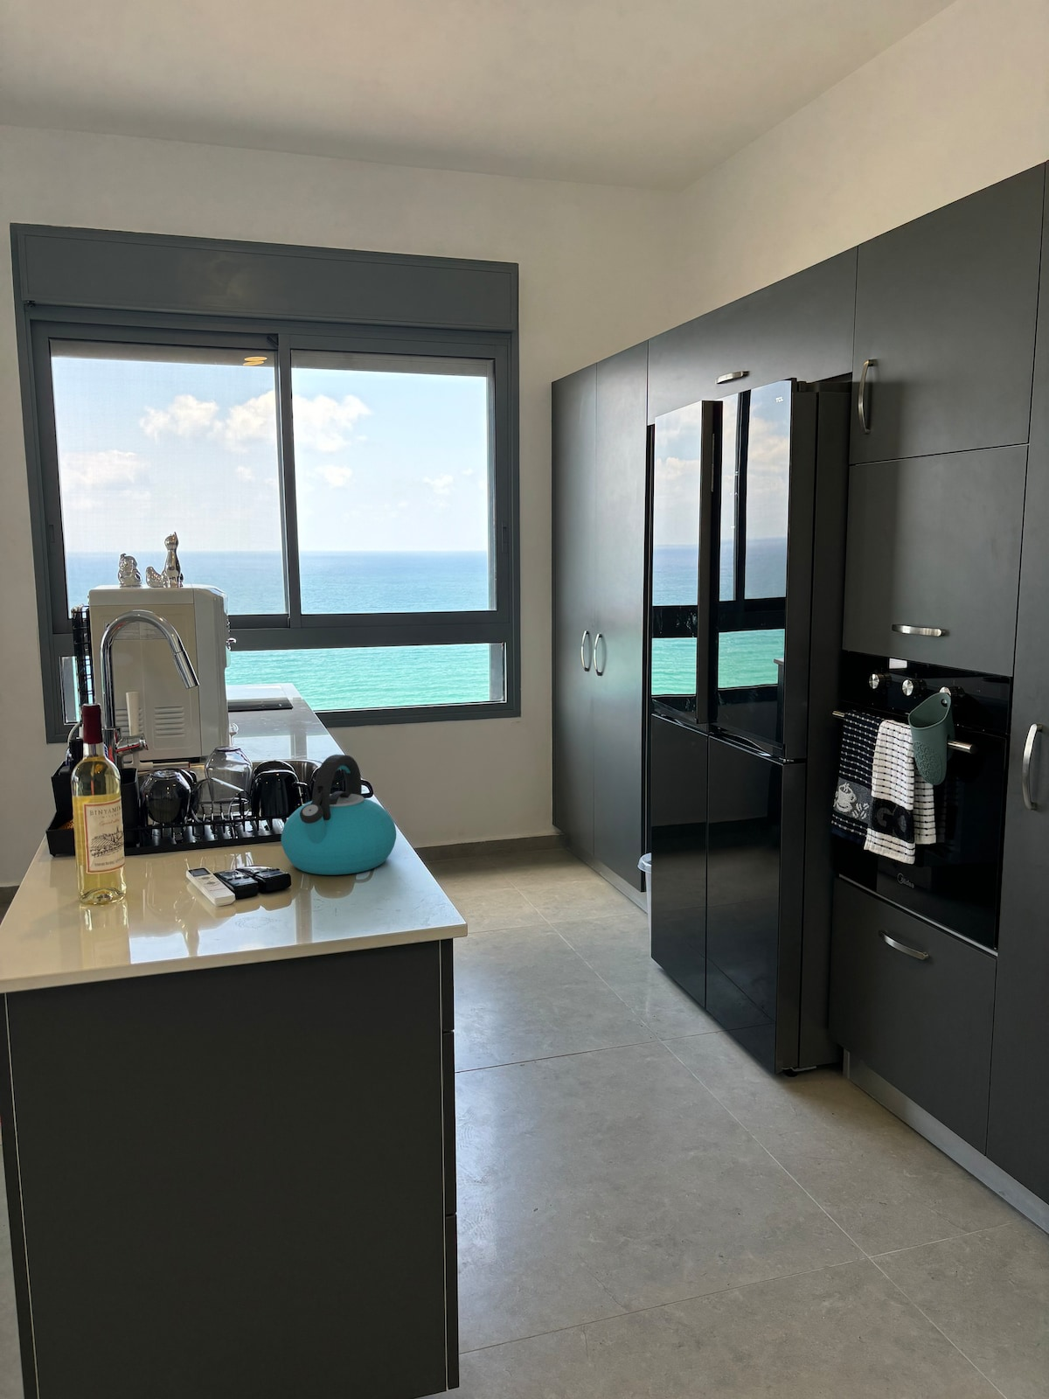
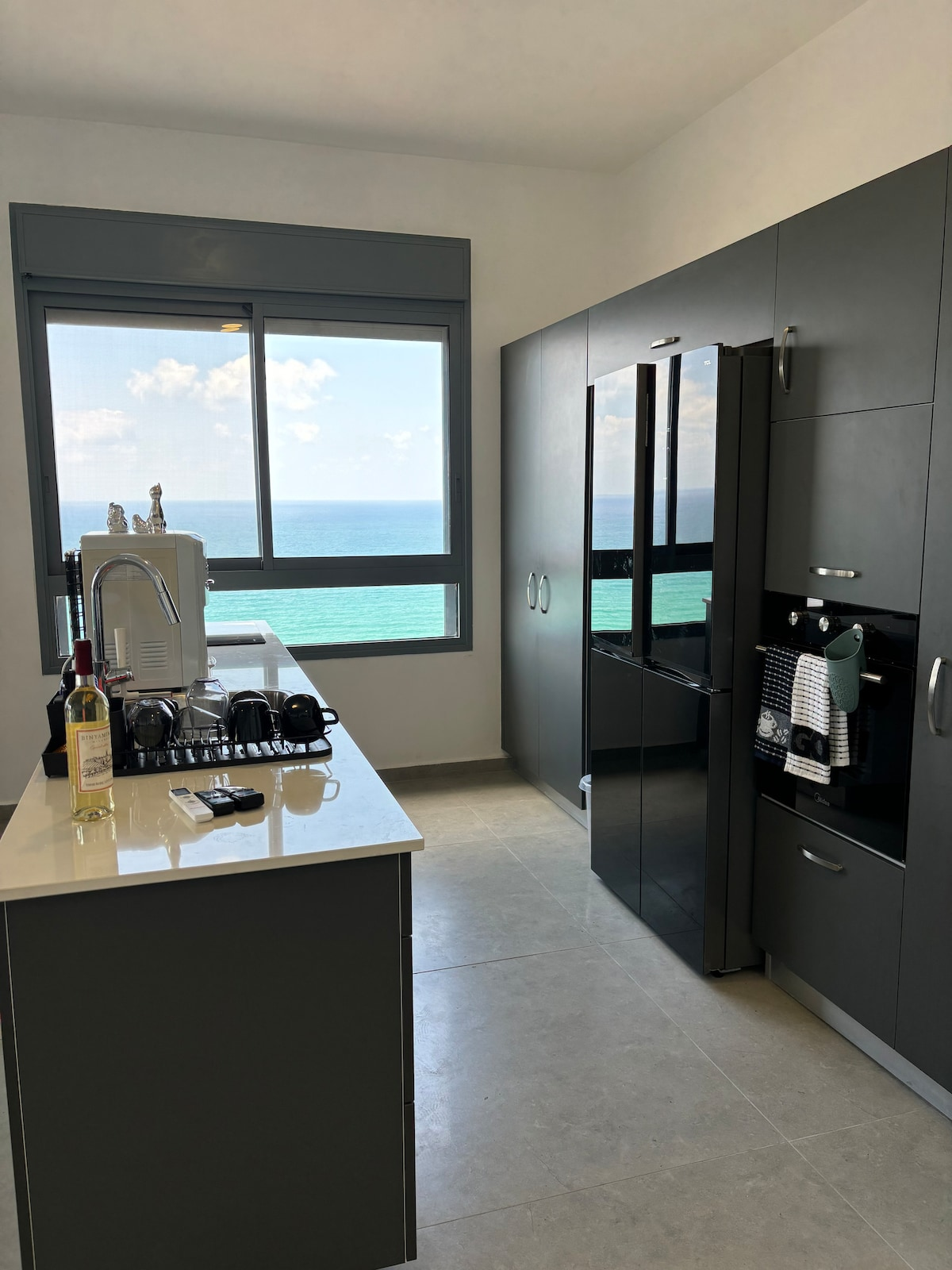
- kettle (335, 811)
